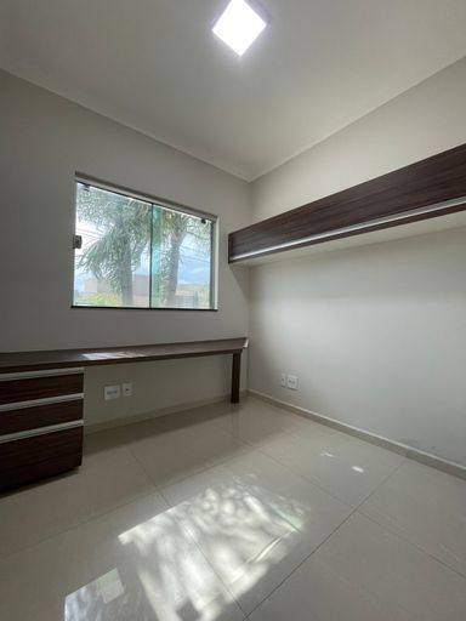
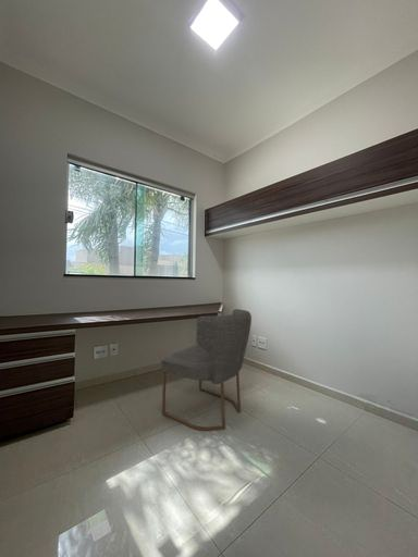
+ chair (211, 360)
